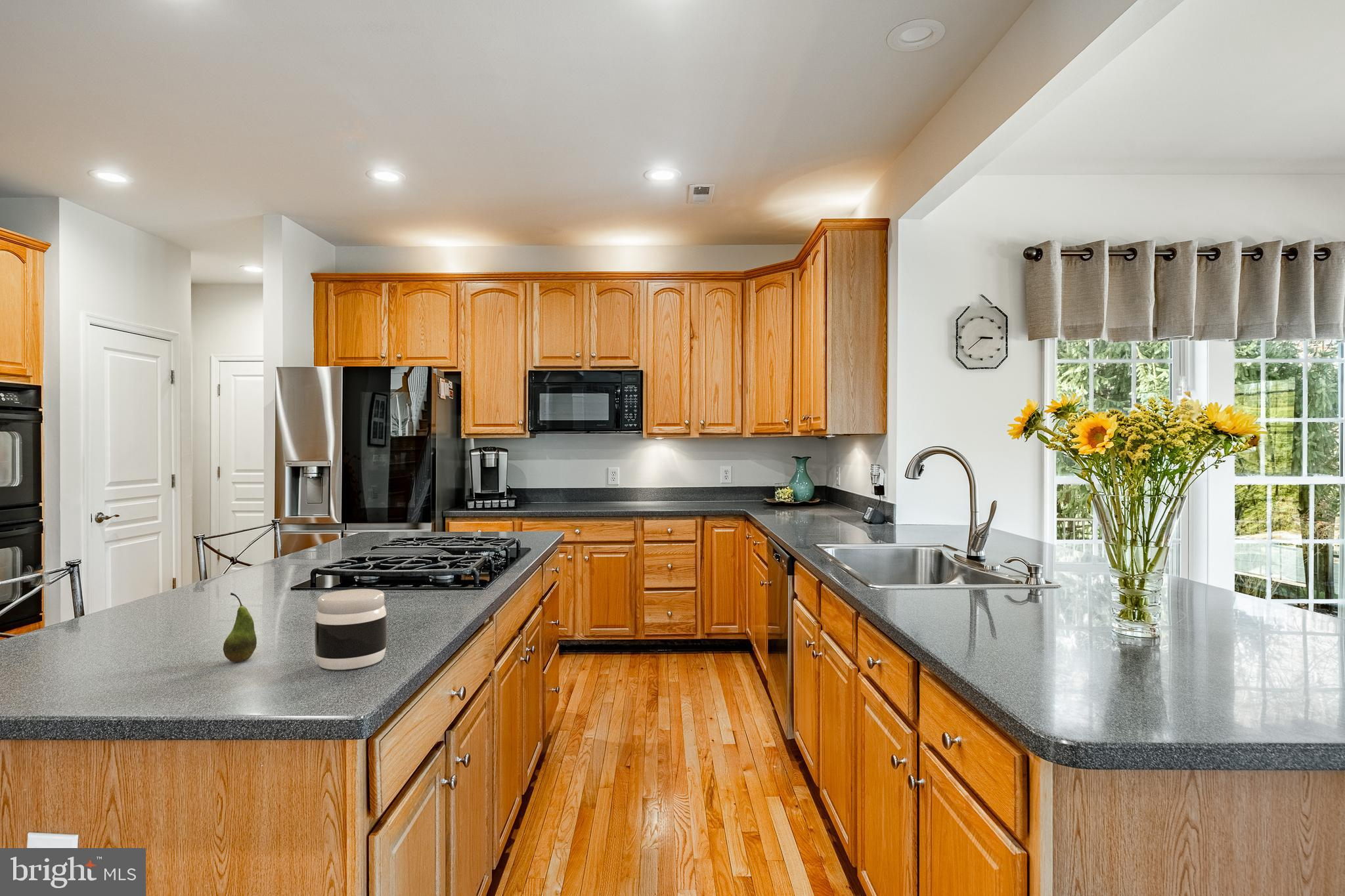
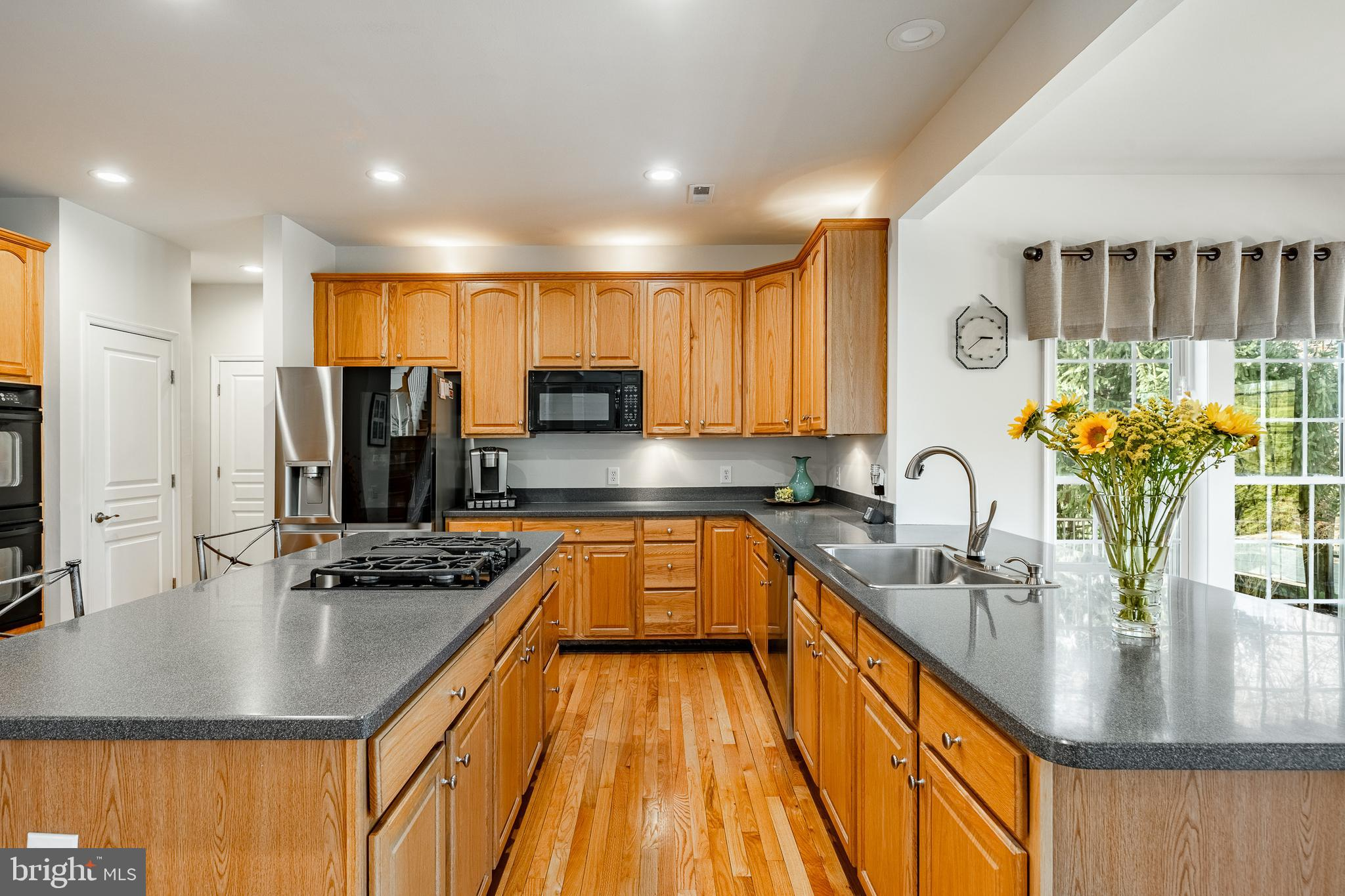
- fruit (240, 627)
- jar (351, 628)
